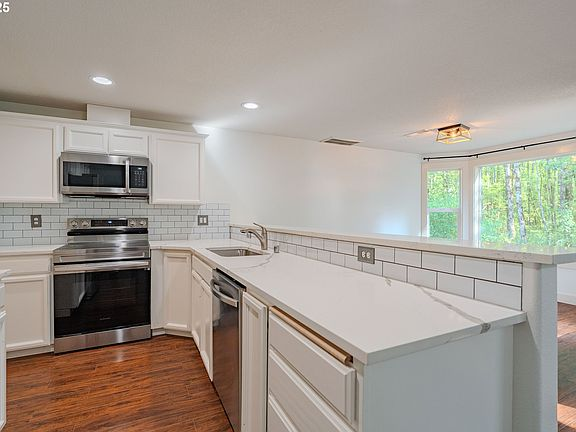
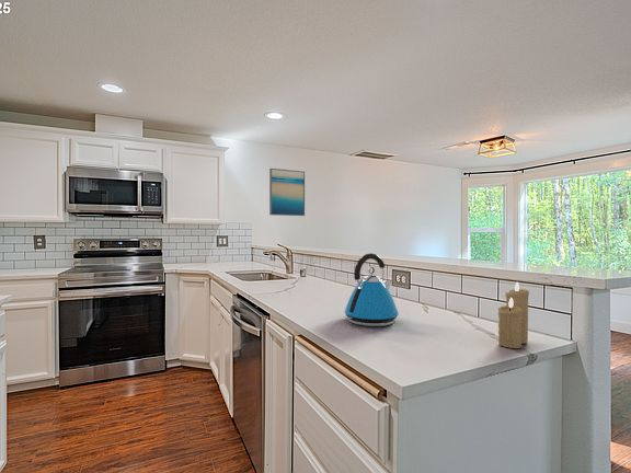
+ candle (513, 312)
+ kettle (369, 287)
+ wall art (287, 193)
